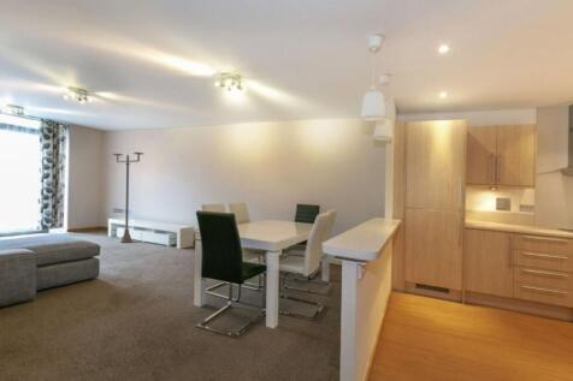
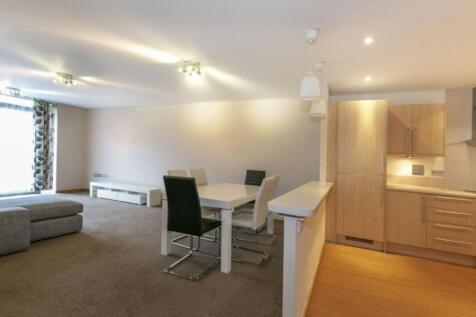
- floor lamp (126, 197)
